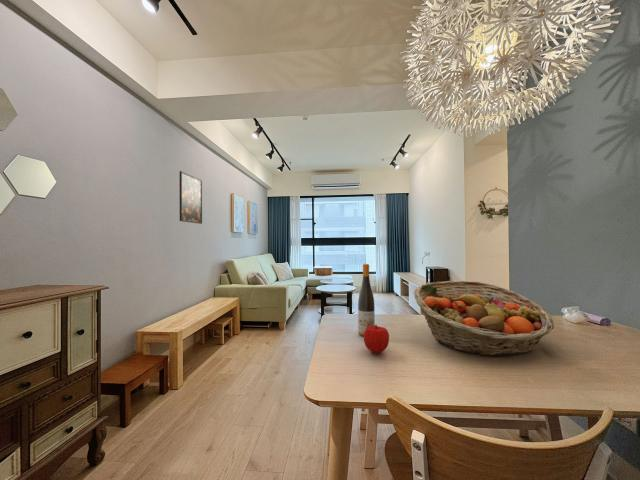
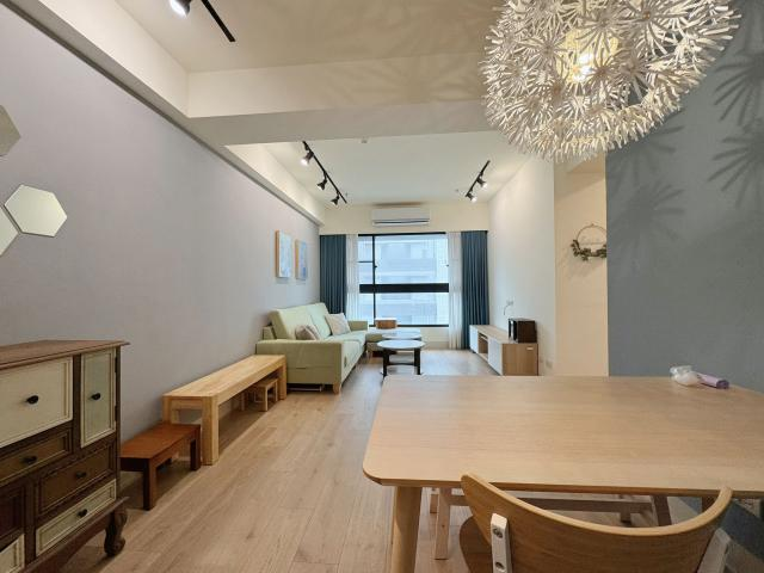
- wine bottle (366, 298)
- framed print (191, 199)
- fruit (376, 338)
- fruit basket (478, 313)
